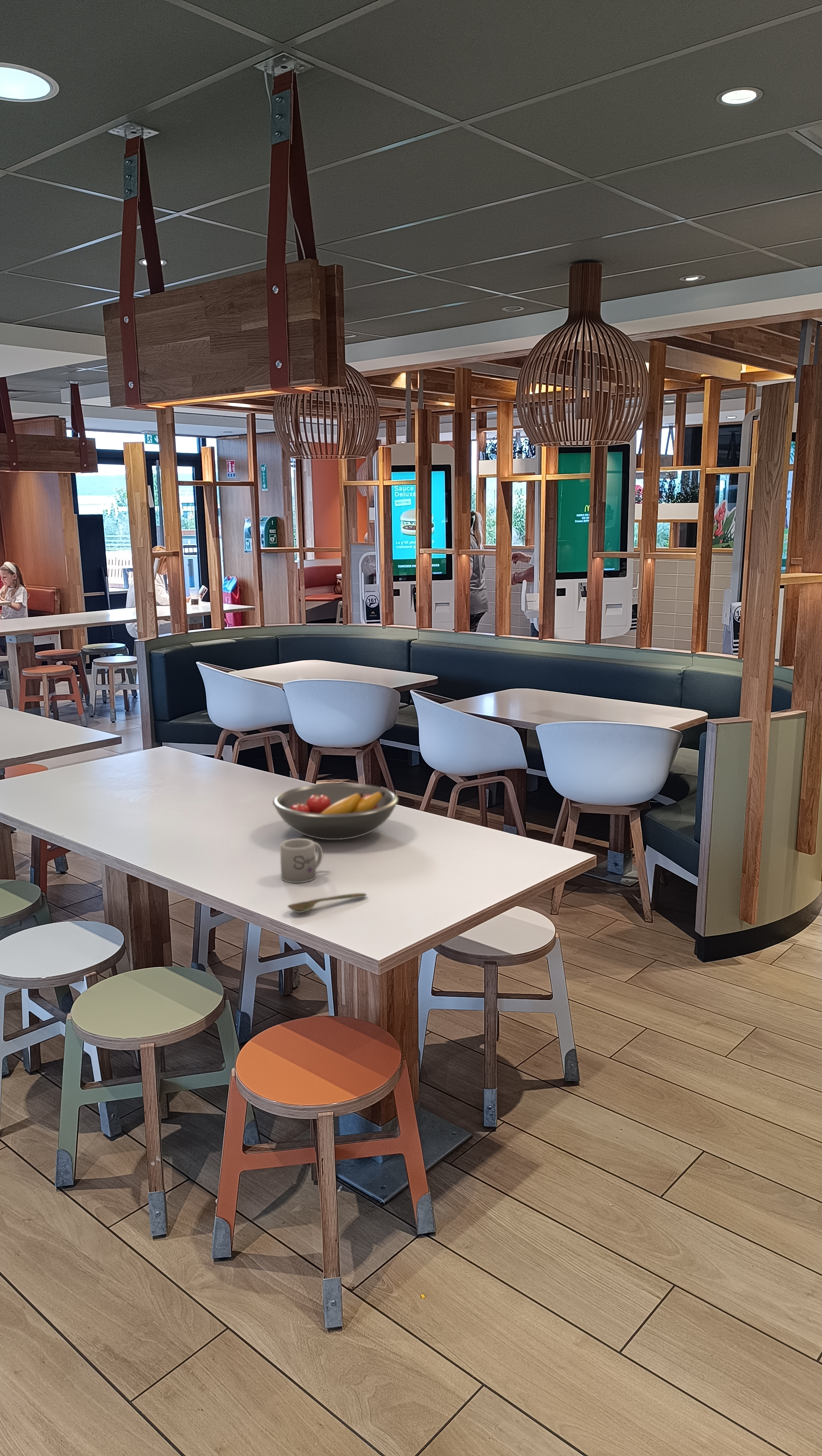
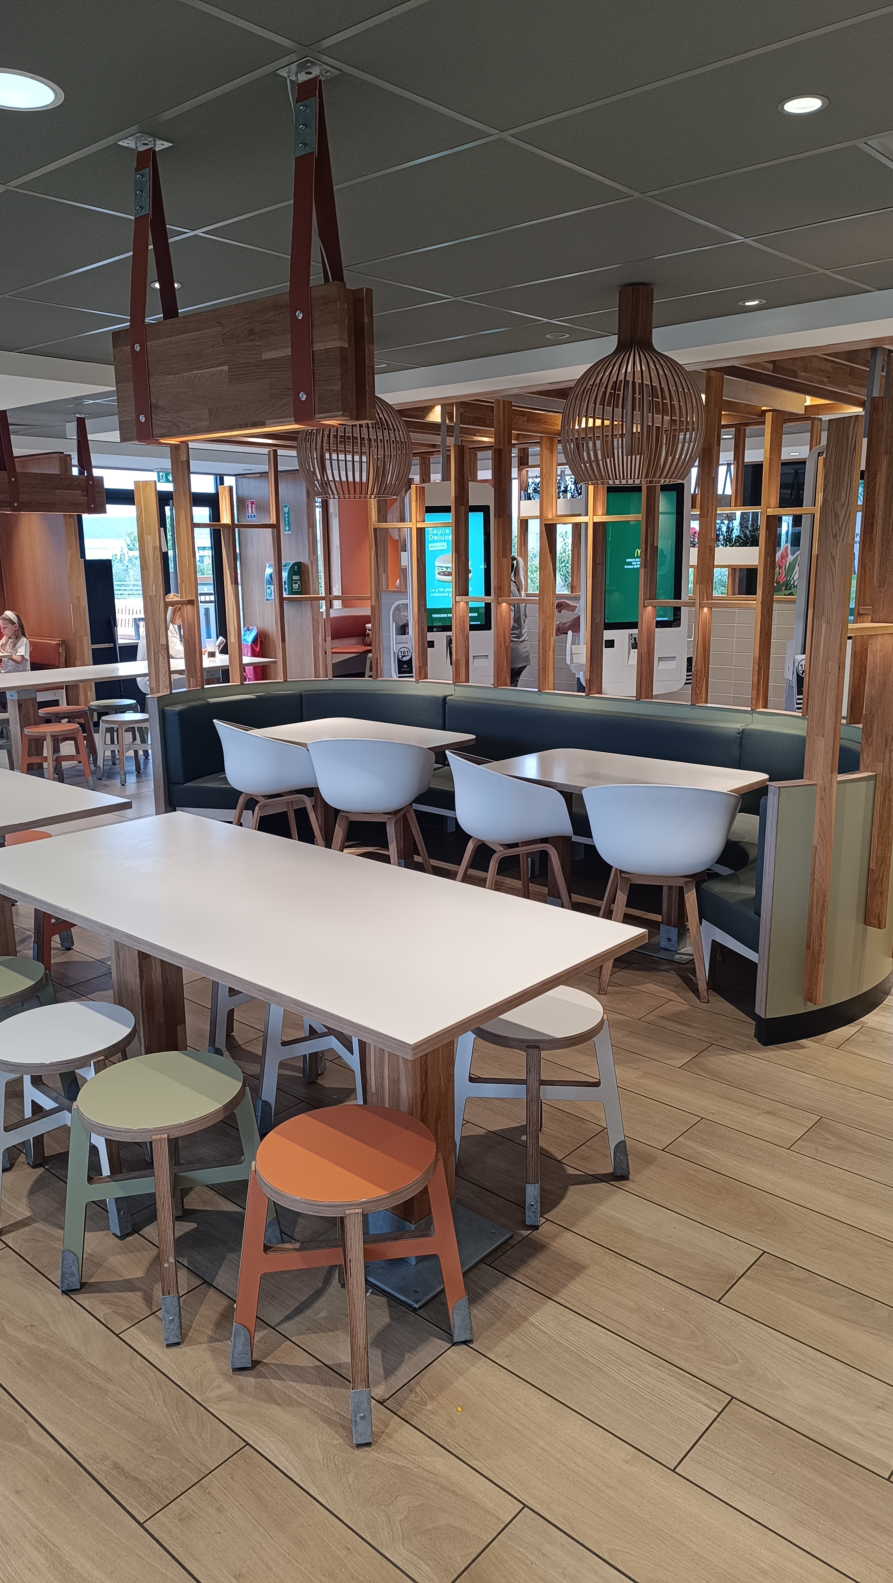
- spoon (328, 900)
- fruit bowl (336, 810)
- mug (303, 858)
